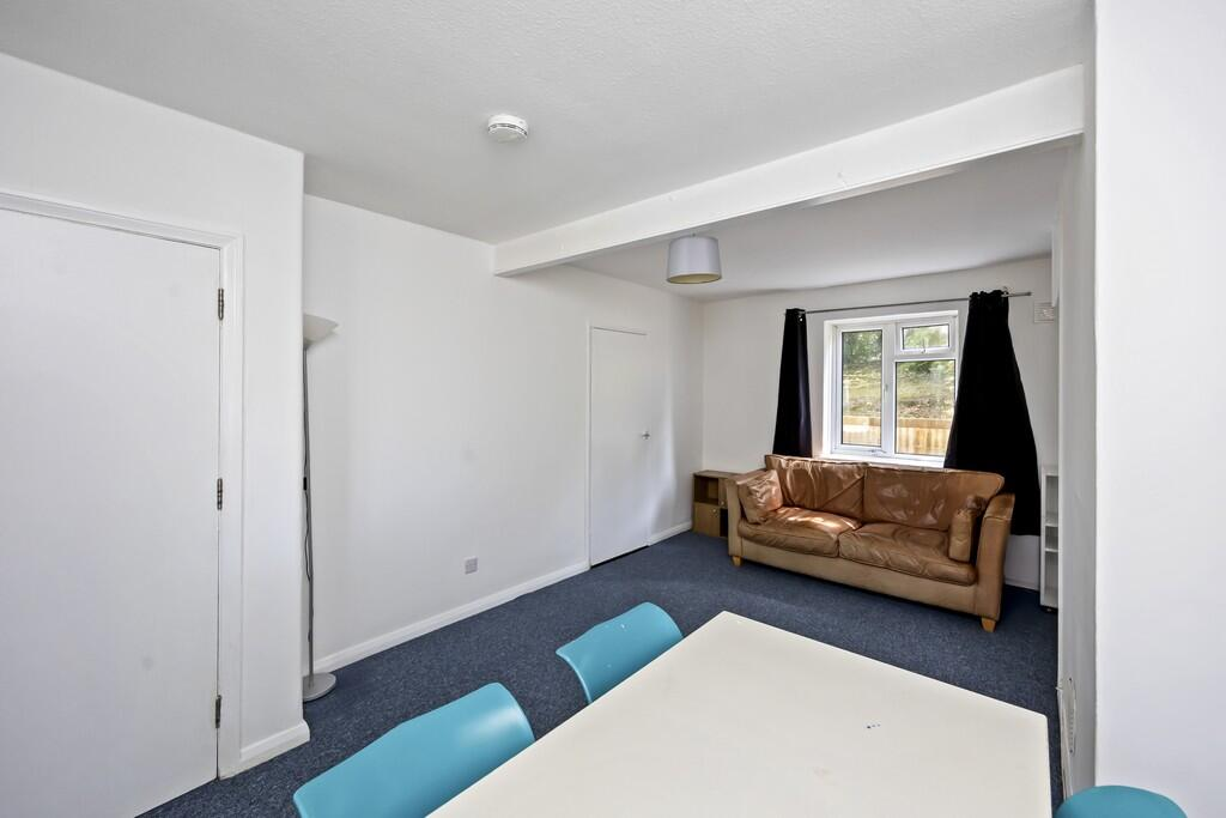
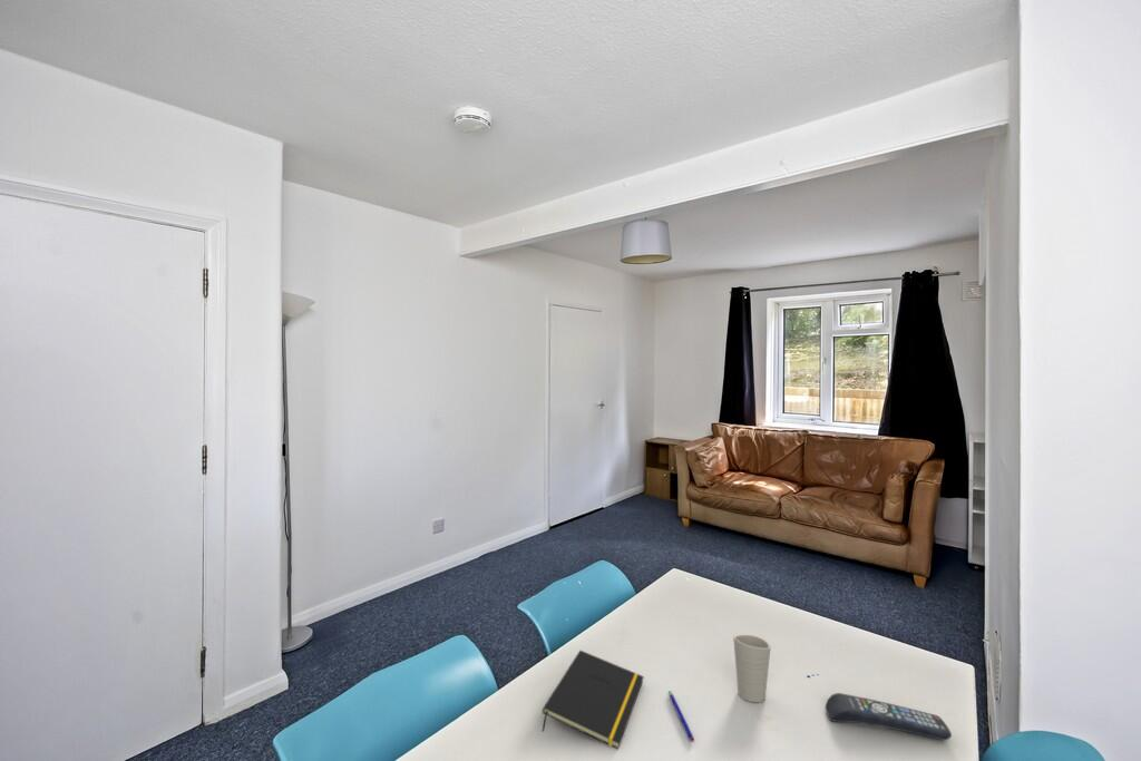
+ pen (680, 714)
+ notepad (596, 693)
+ remote control (885, 715)
+ cup (751, 665)
